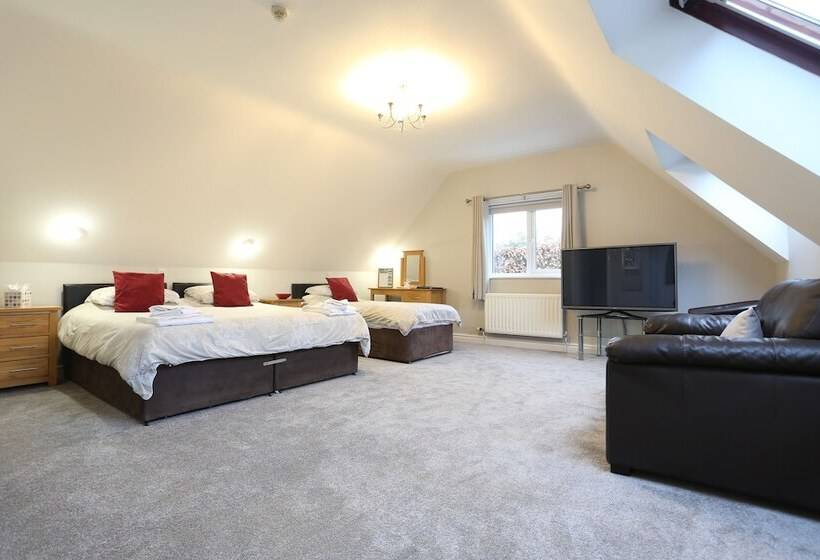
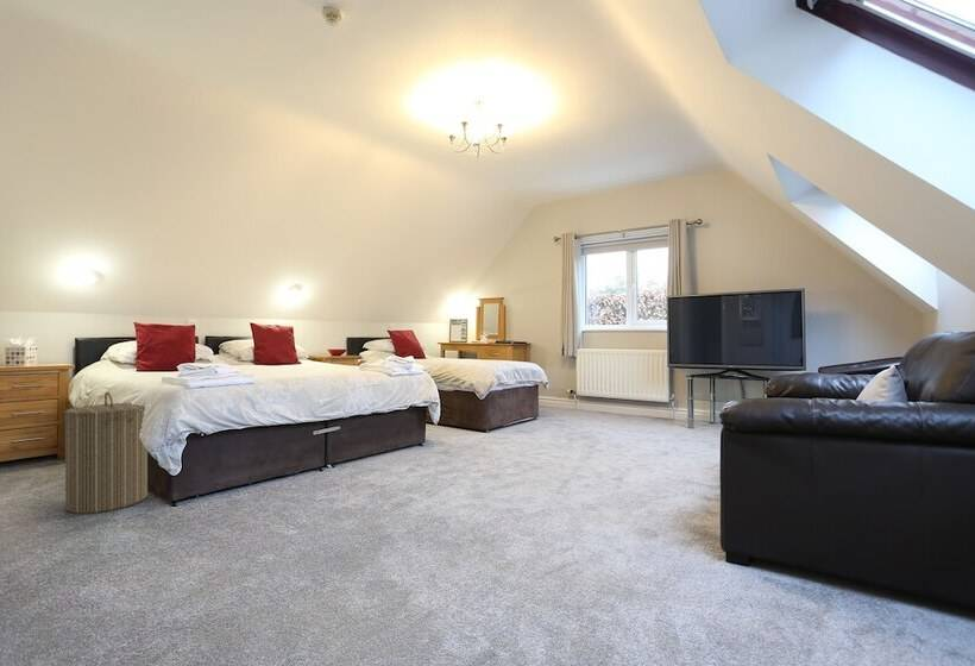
+ laundry hamper (107, 447)
